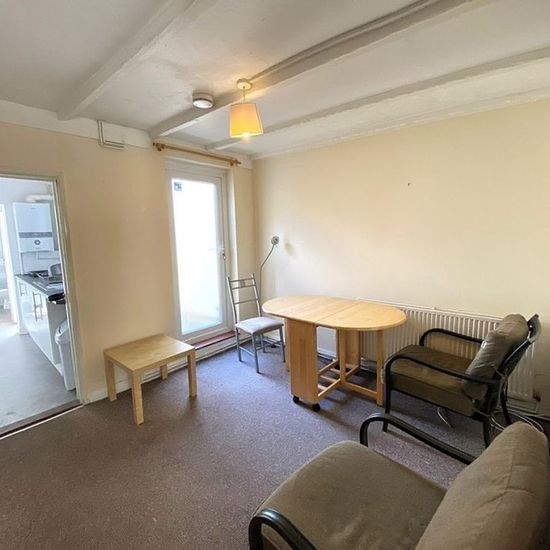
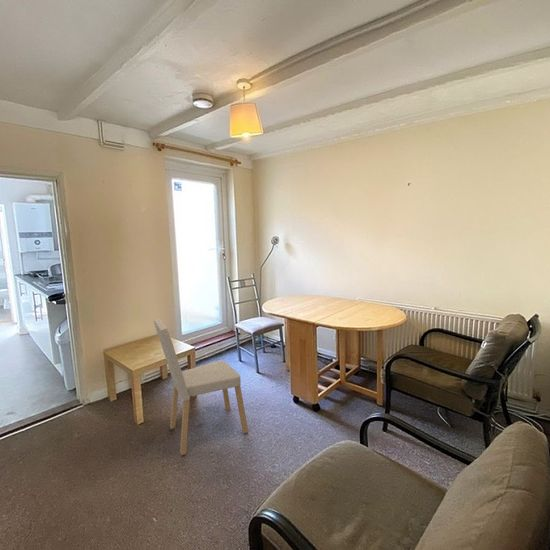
+ dining chair (203, 374)
